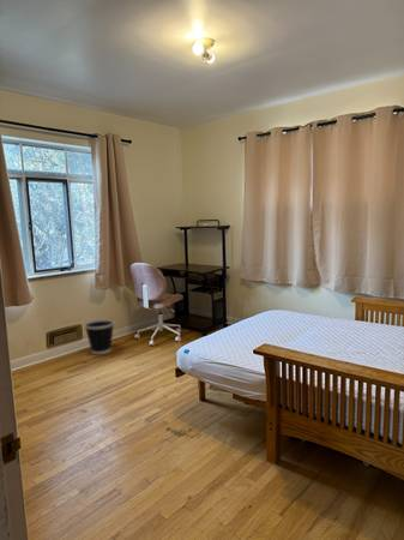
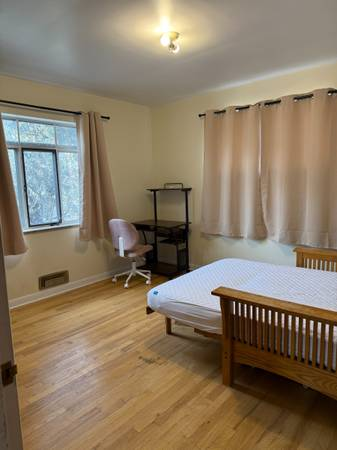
- wastebasket (100, 336)
